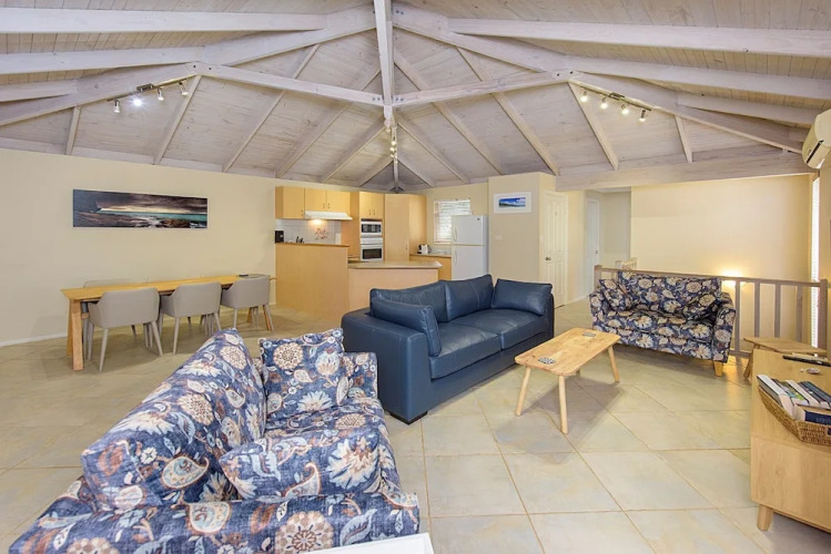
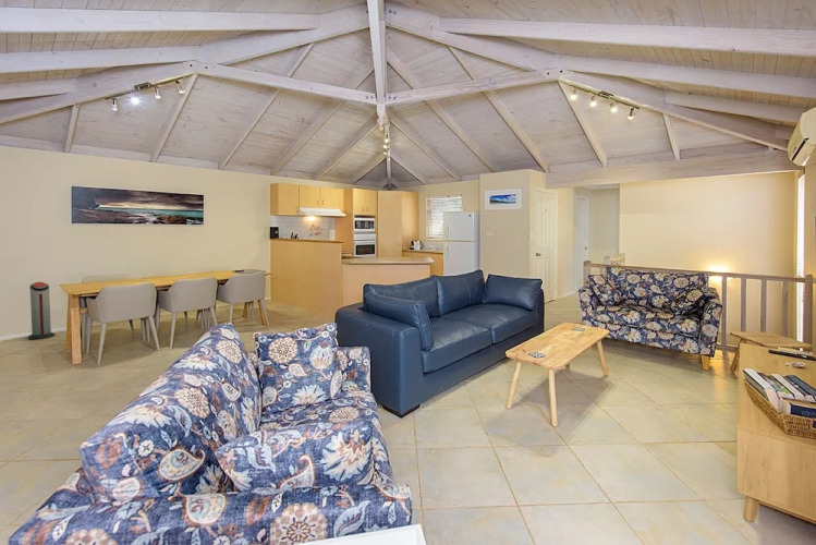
+ air purifier (40, 310)
